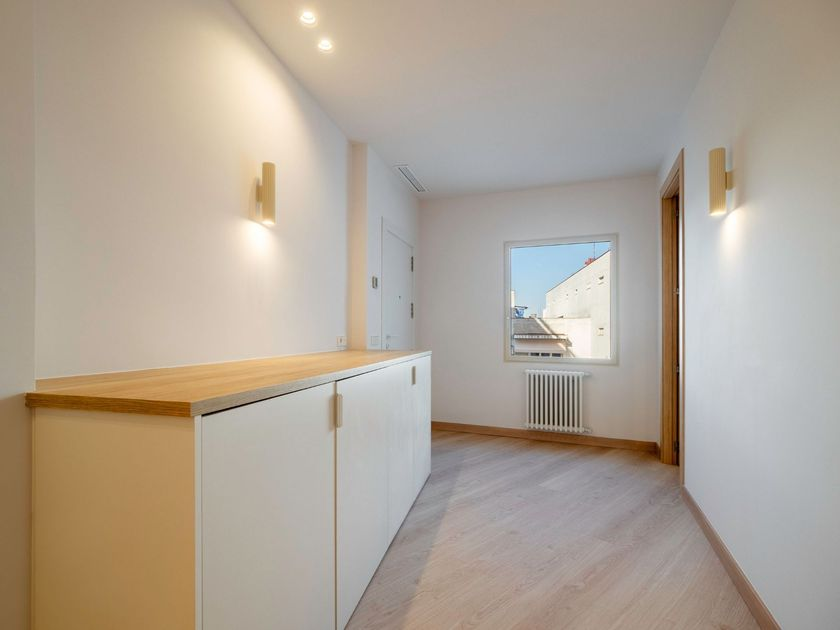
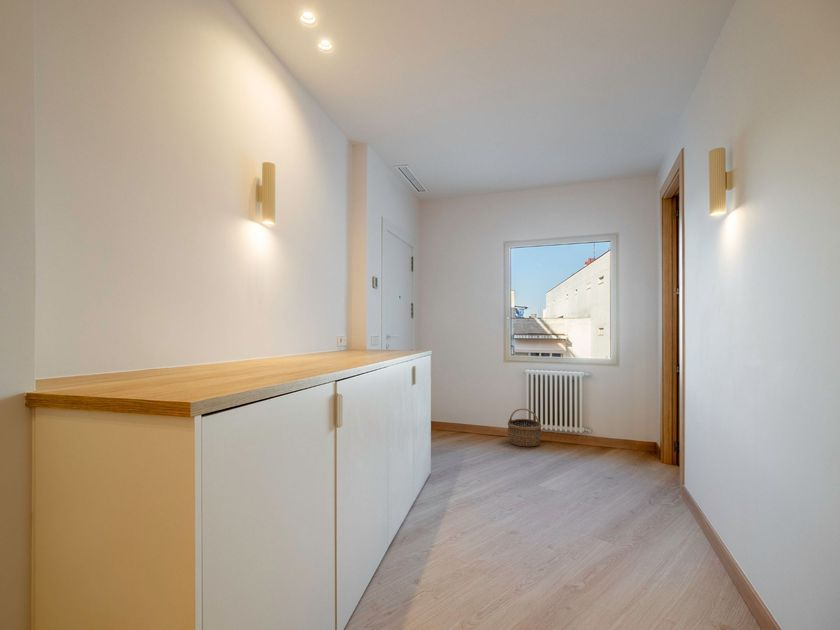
+ wicker basket (524, 426)
